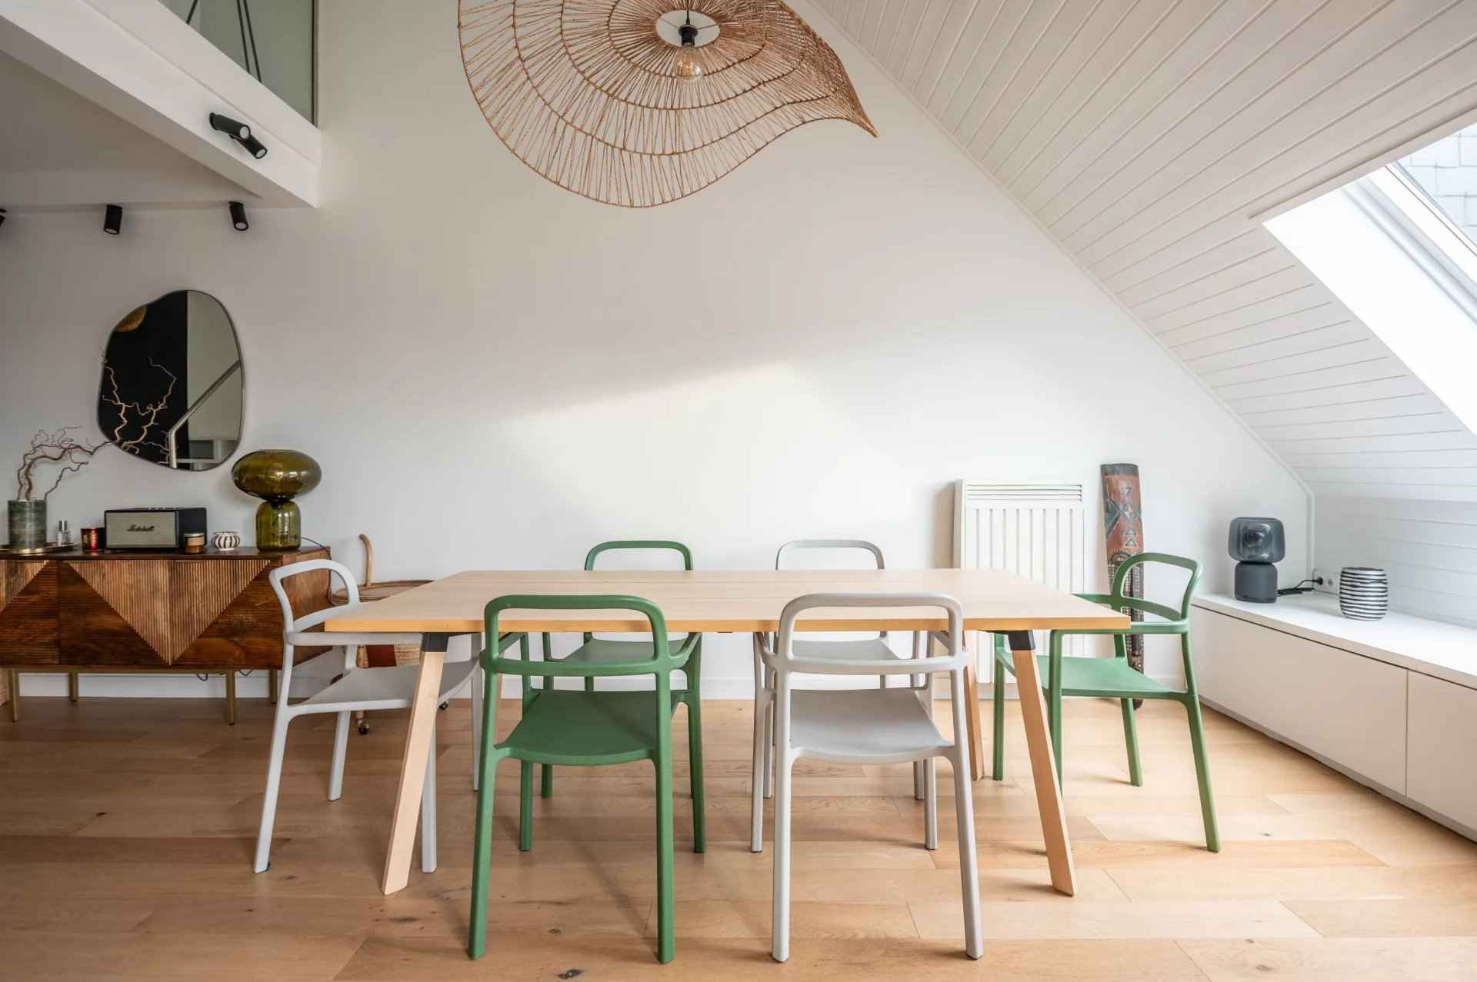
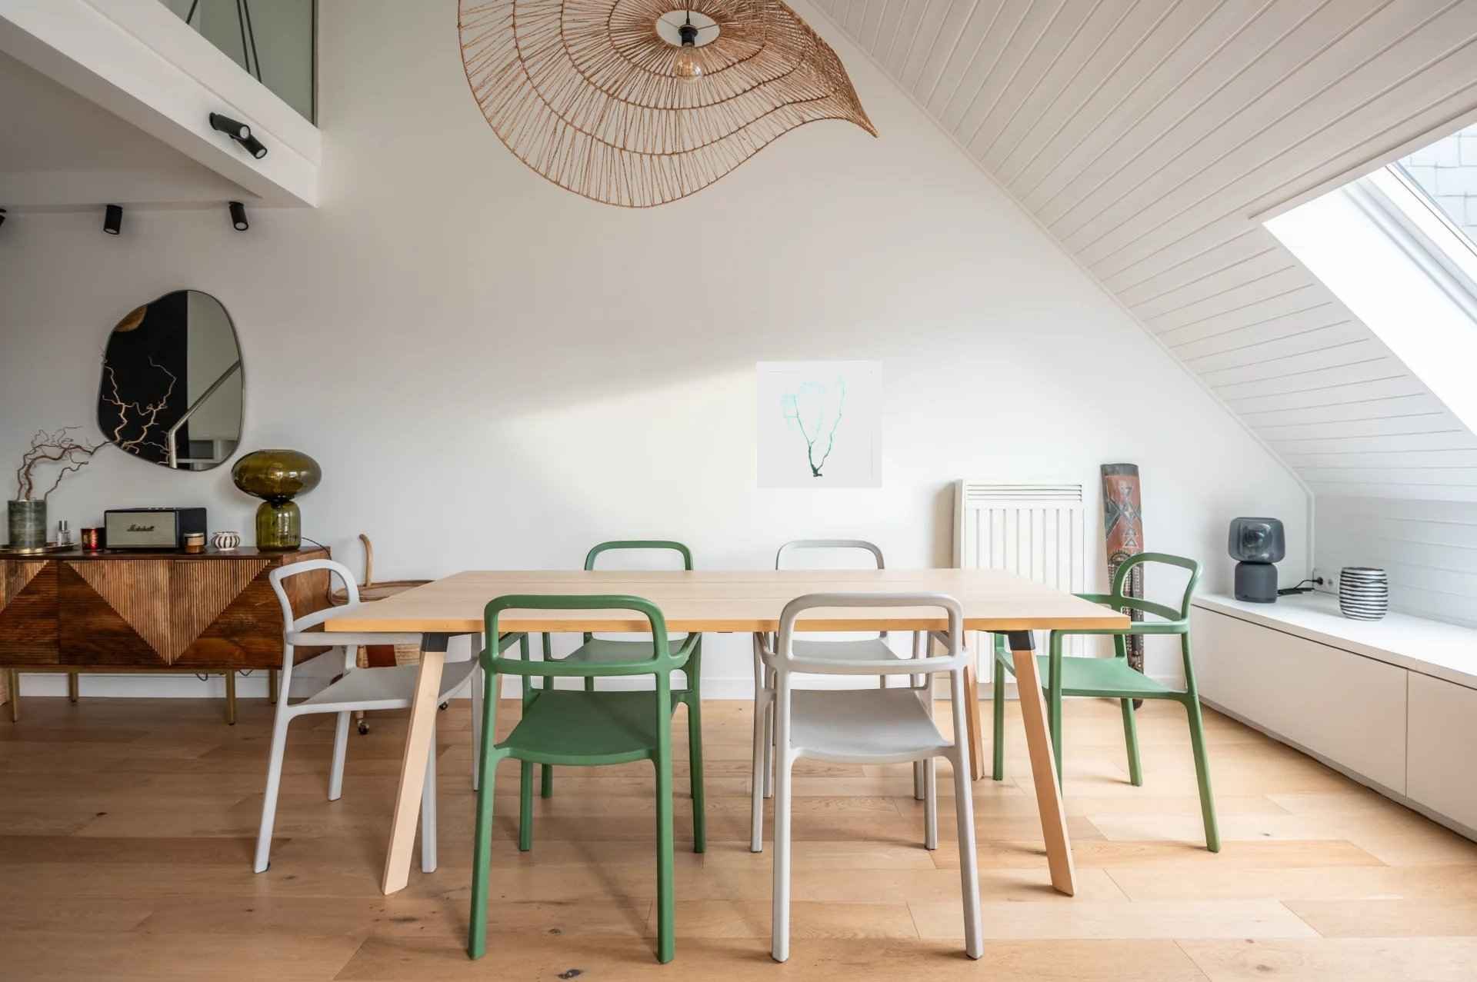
+ wall art (818, 424)
